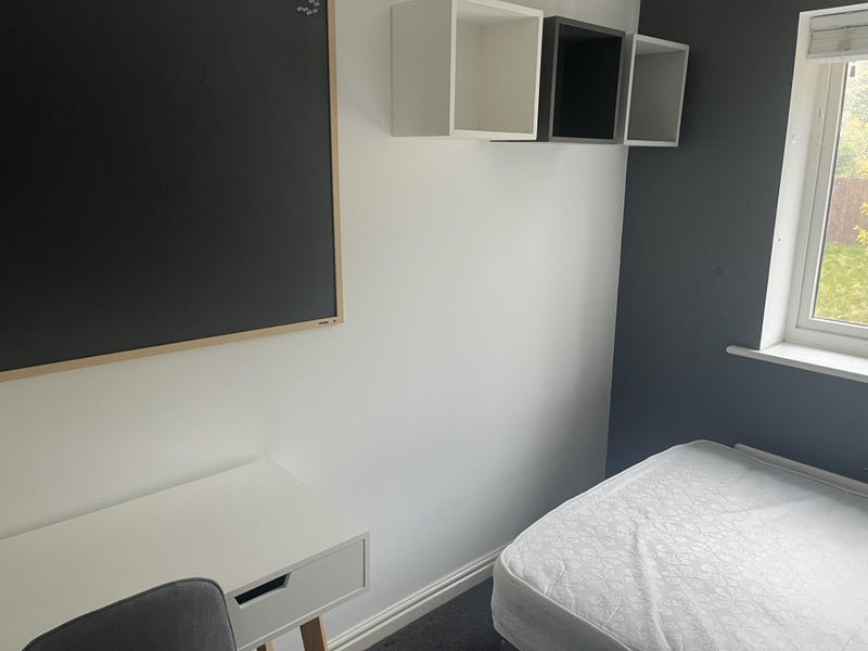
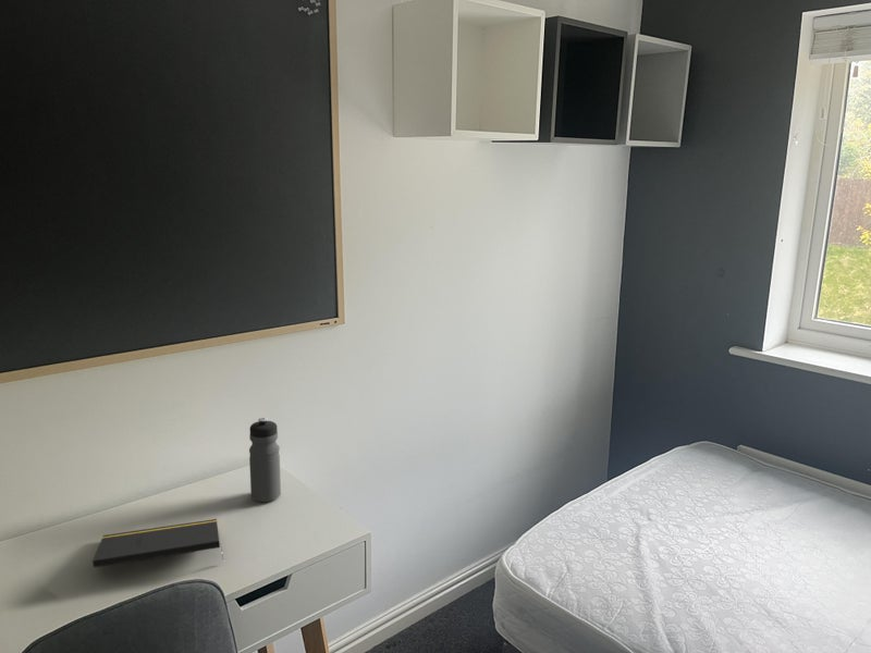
+ notepad (159, 541)
+ water bottle (265, 457)
